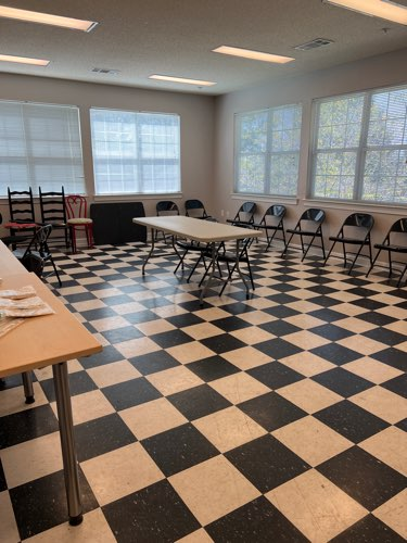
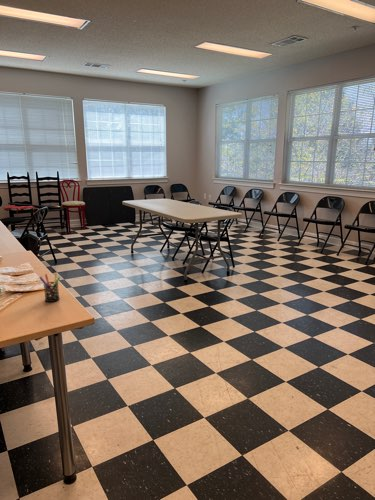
+ pen holder (52, 286)
